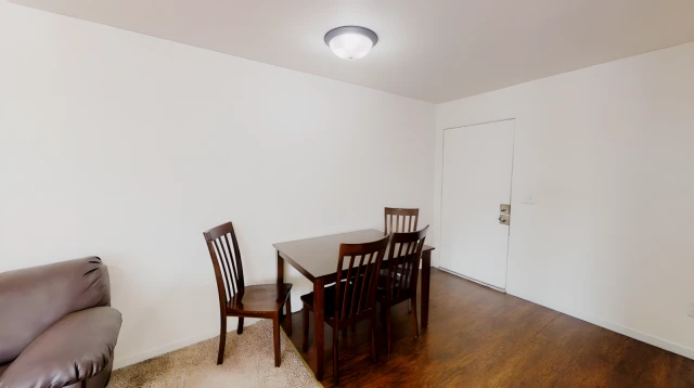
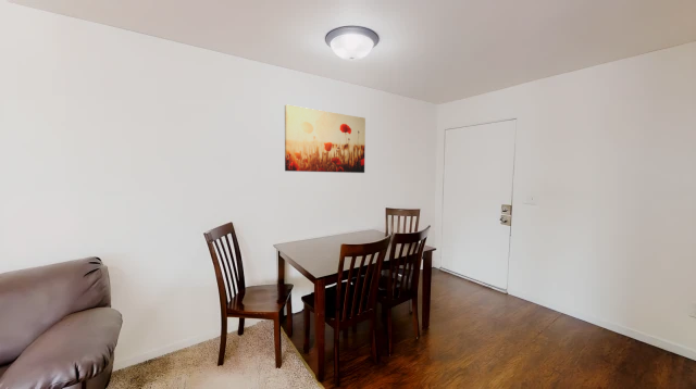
+ wall art (328, 142)
